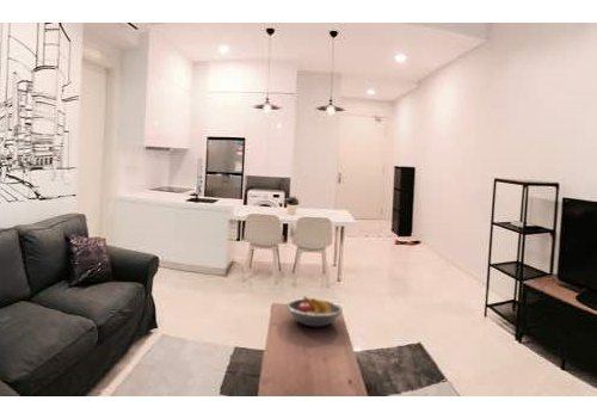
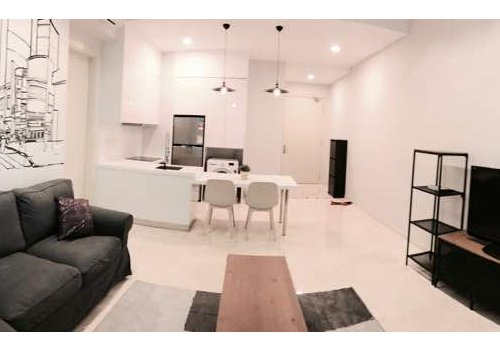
- fruit bowl (314, 312)
